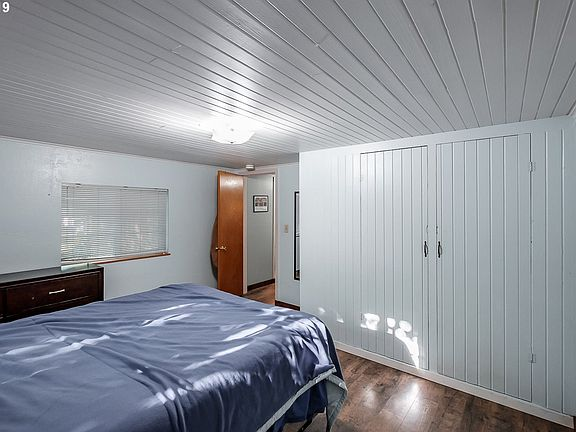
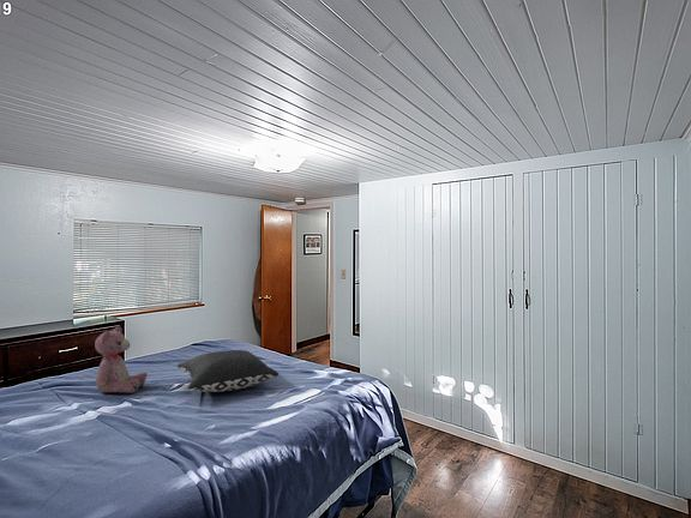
+ teddy bear (120, 359)
+ pillow (226, 369)
